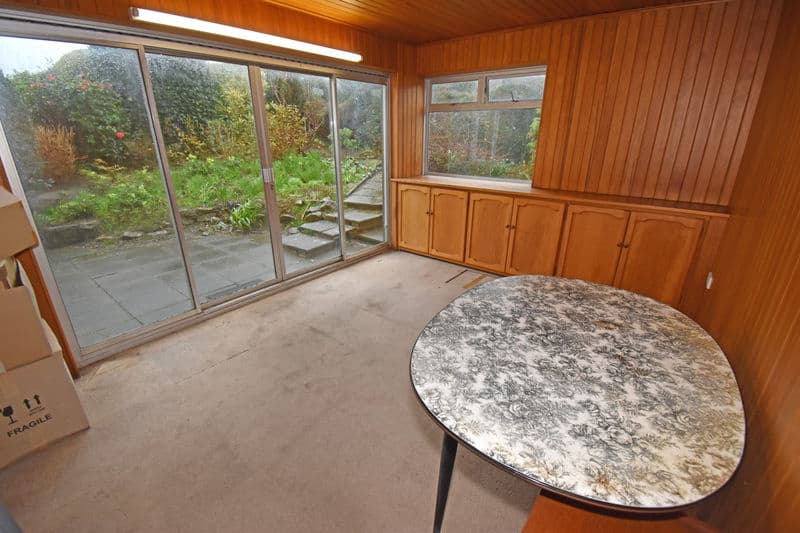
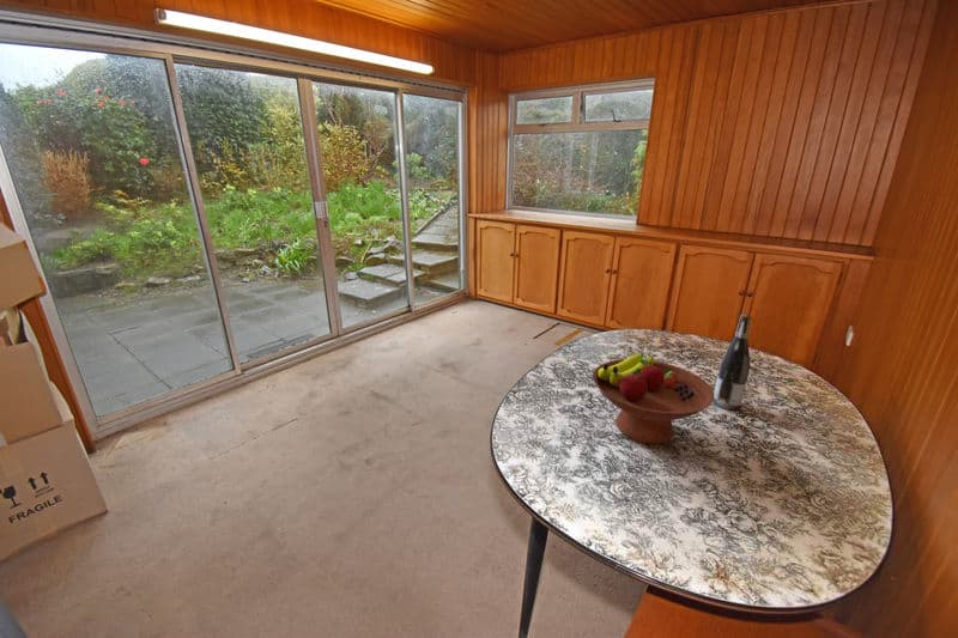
+ wine bottle (735, 360)
+ fruit bowl (648, 396)
